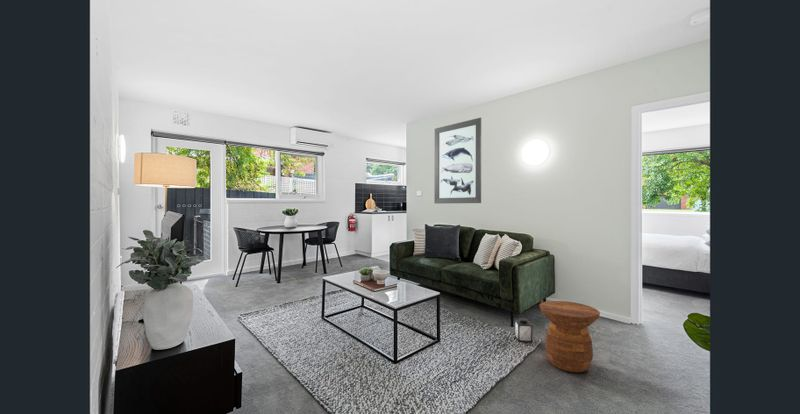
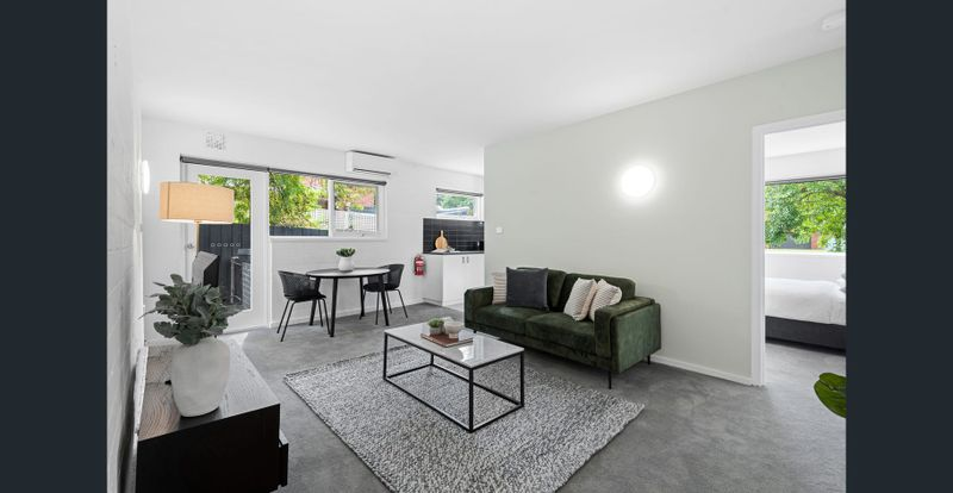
- side table (568, 336)
- lantern (523, 321)
- wall art (456, 163)
